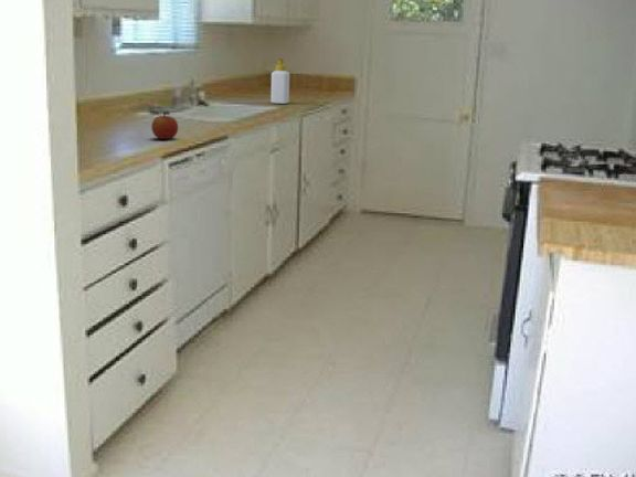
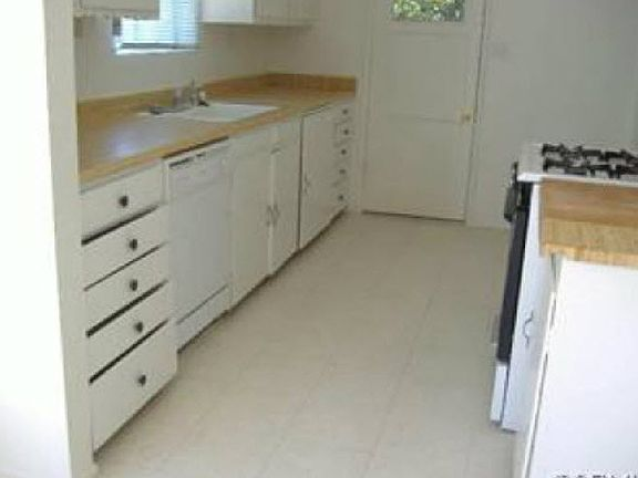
- fruit (165, 125)
- soap bottle (279, 81)
